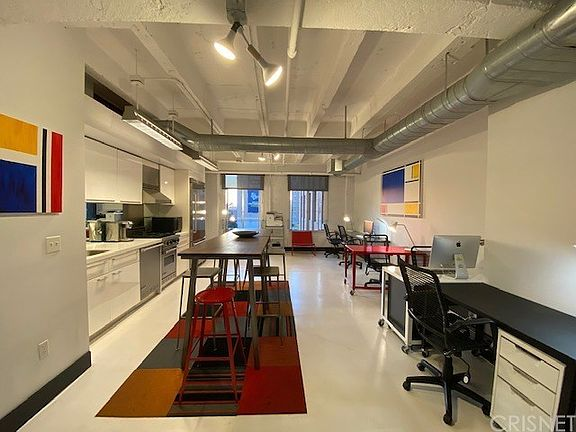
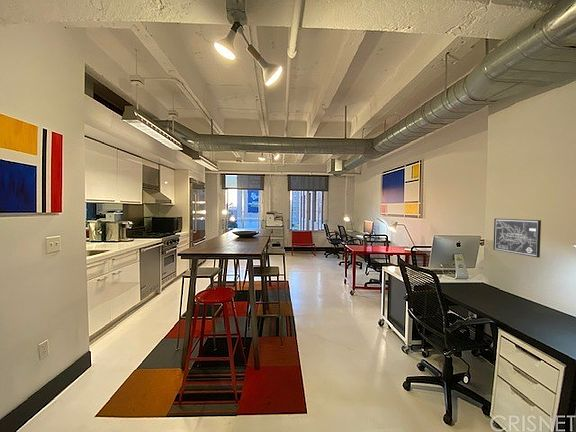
+ wall art (515, 236)
